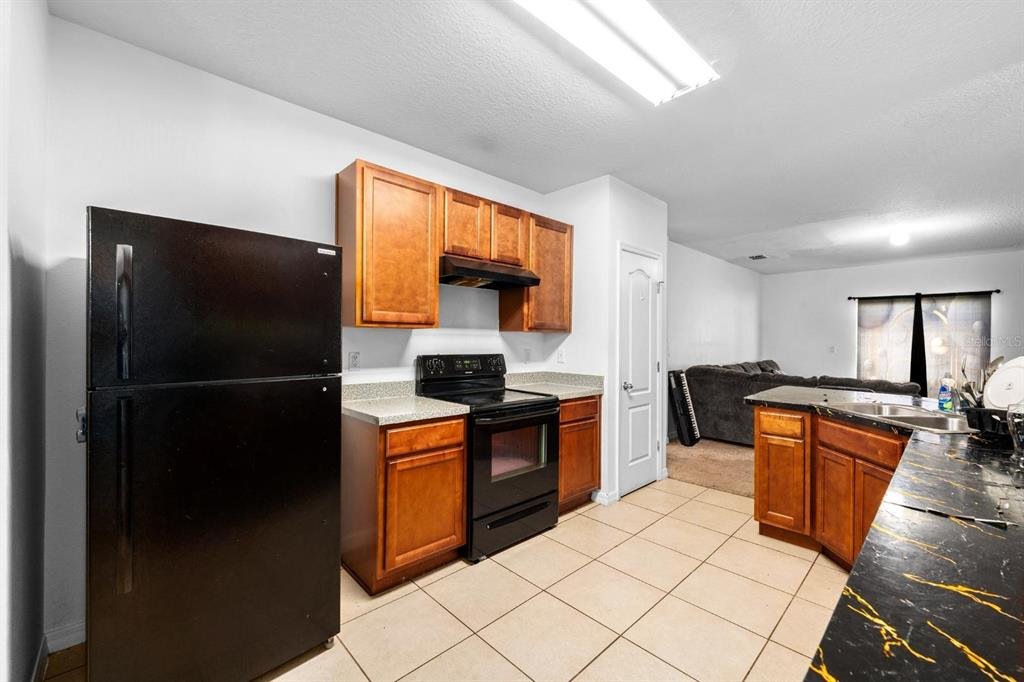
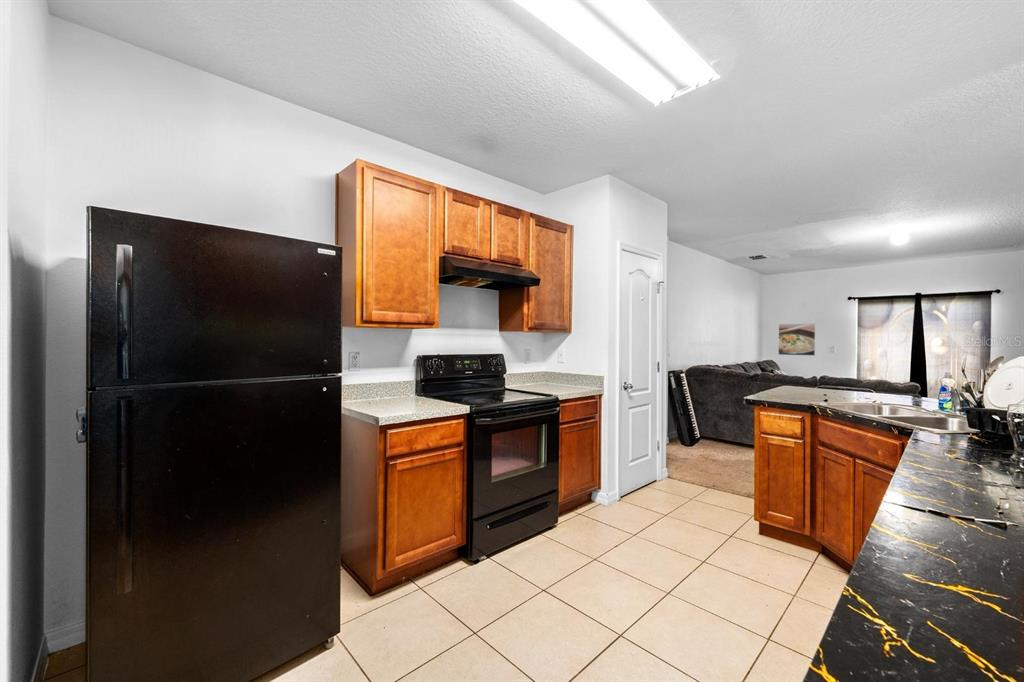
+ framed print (796, 339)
